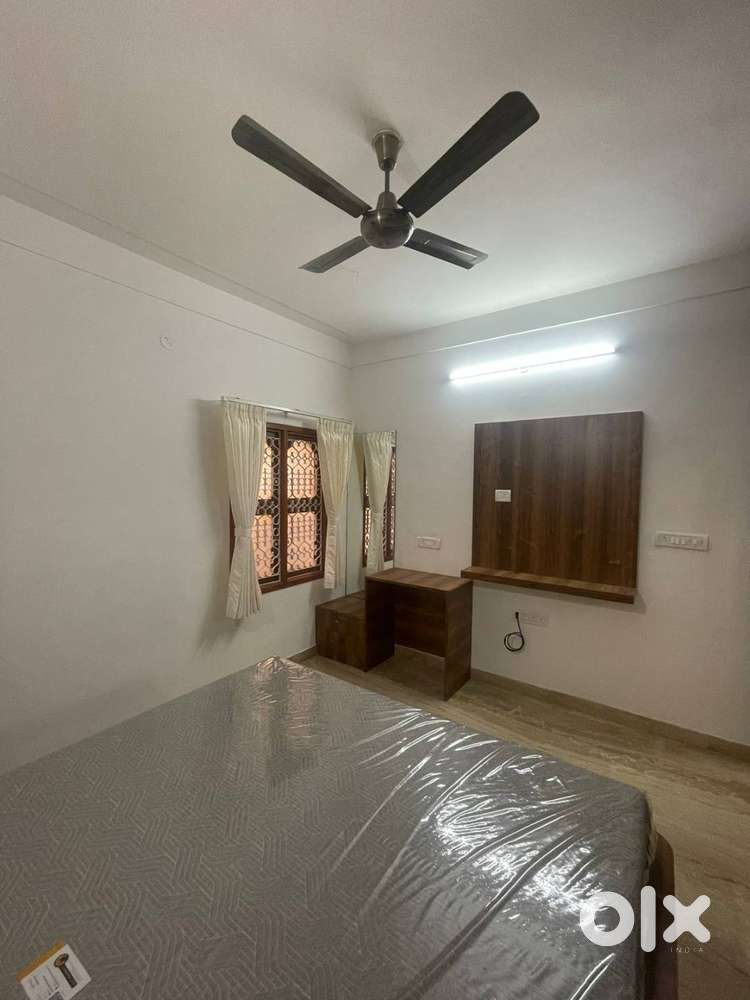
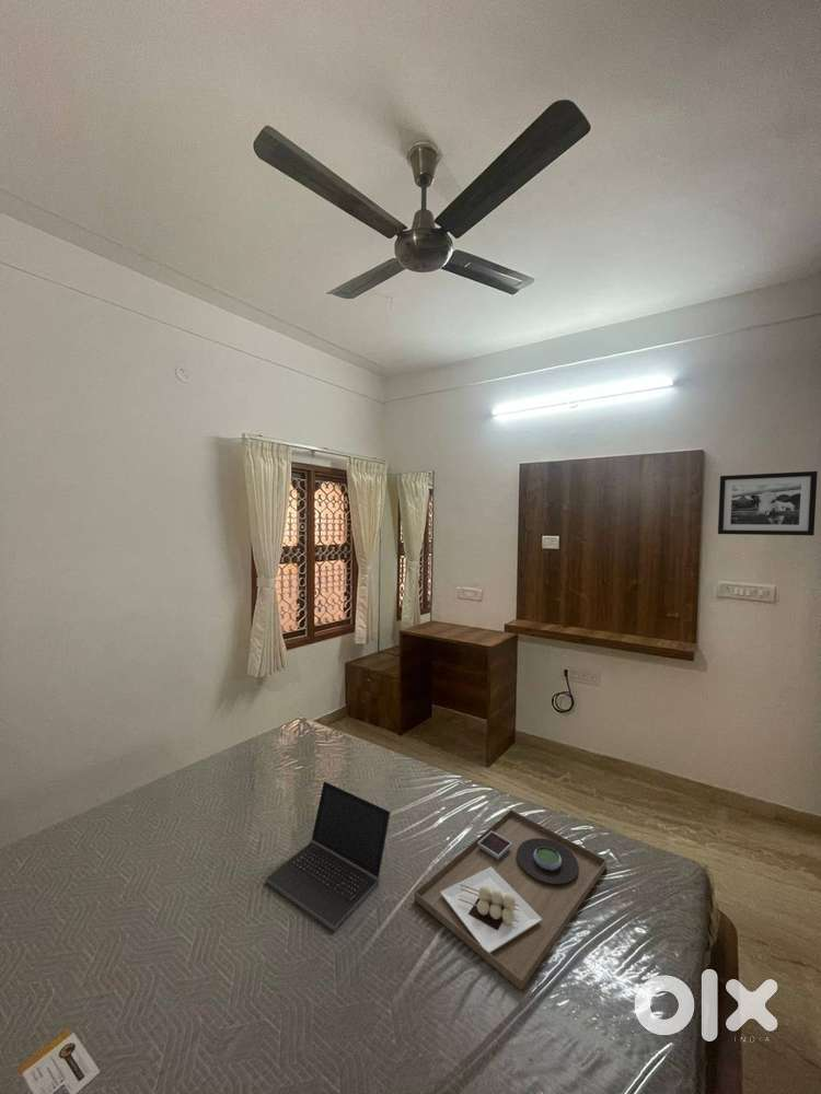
+ platter (514, 872)
+ laptop computer (328, 846)
+ picture frame (764, 504)
